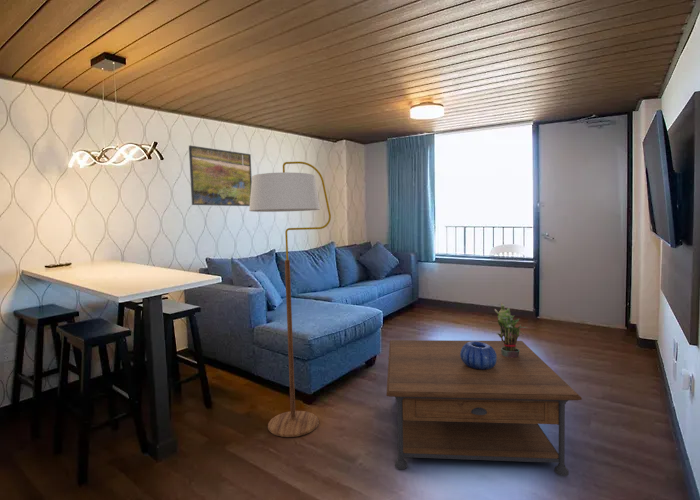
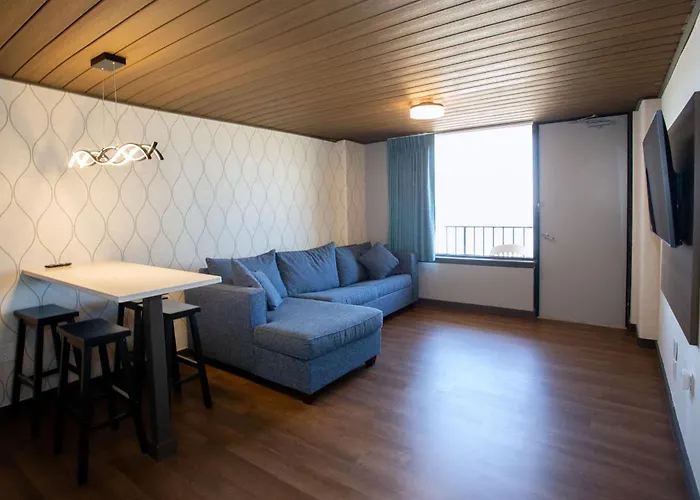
- coffee table (466, 396)
- potted plant (509, 329)
- floor lamp (290, 295)
- decorative bowl (478, 354)
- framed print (223, 178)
